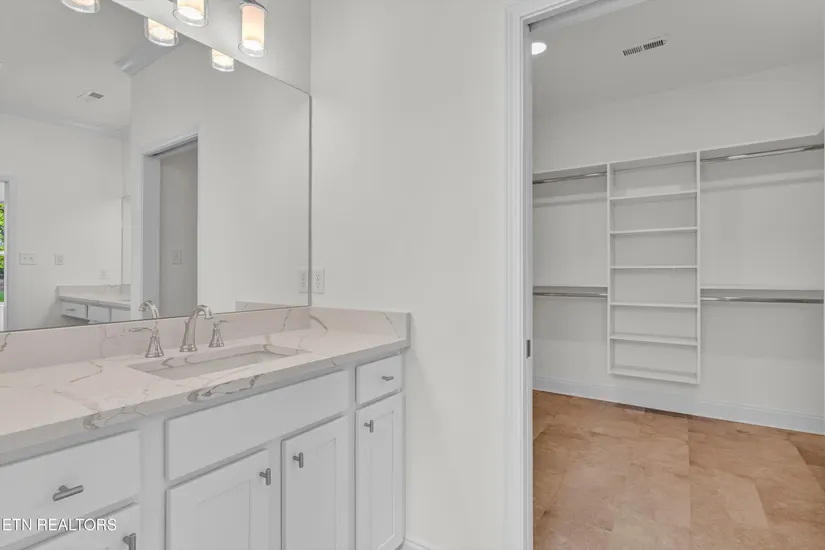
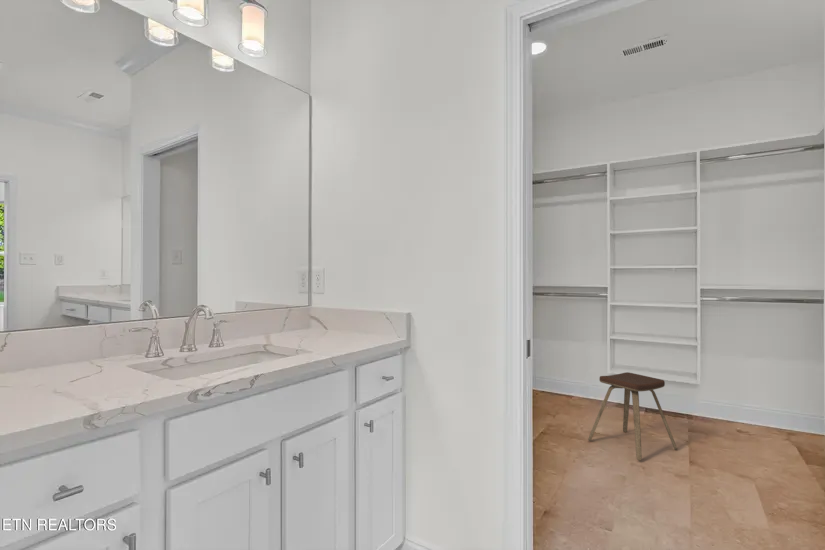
+ music stool (633, 411)
